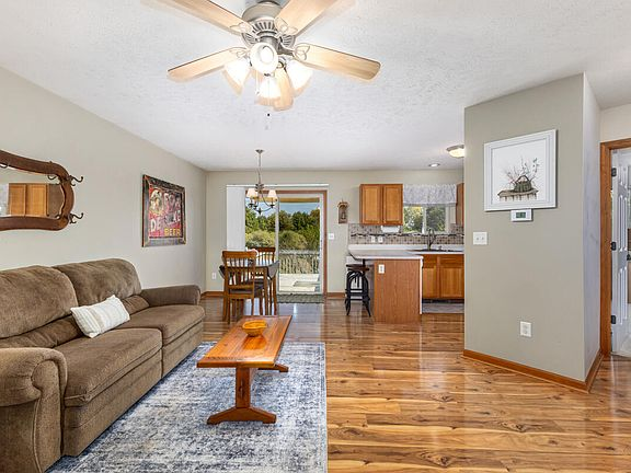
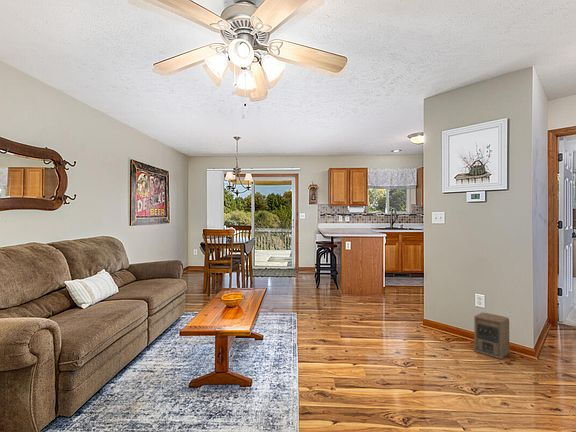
+ speaker (492, 334)
